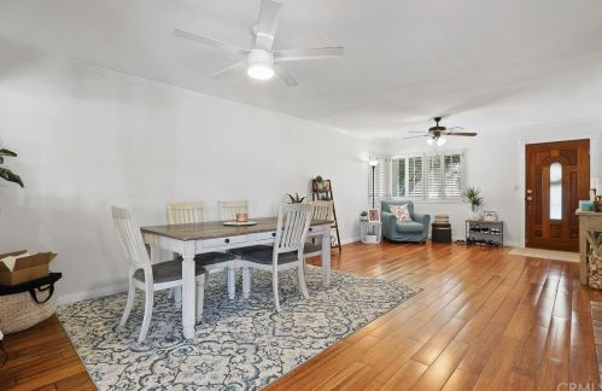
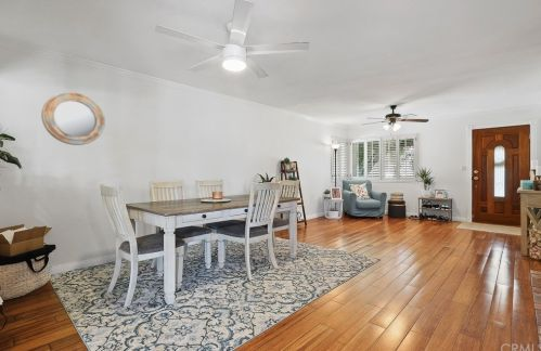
+ home mirror (75, 118)
